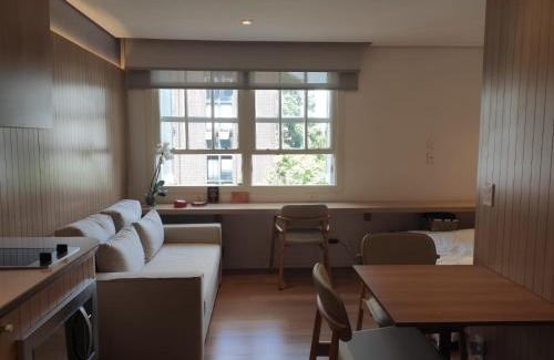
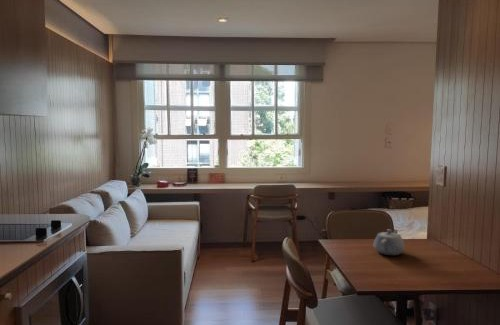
+ teapot (388, 240)
